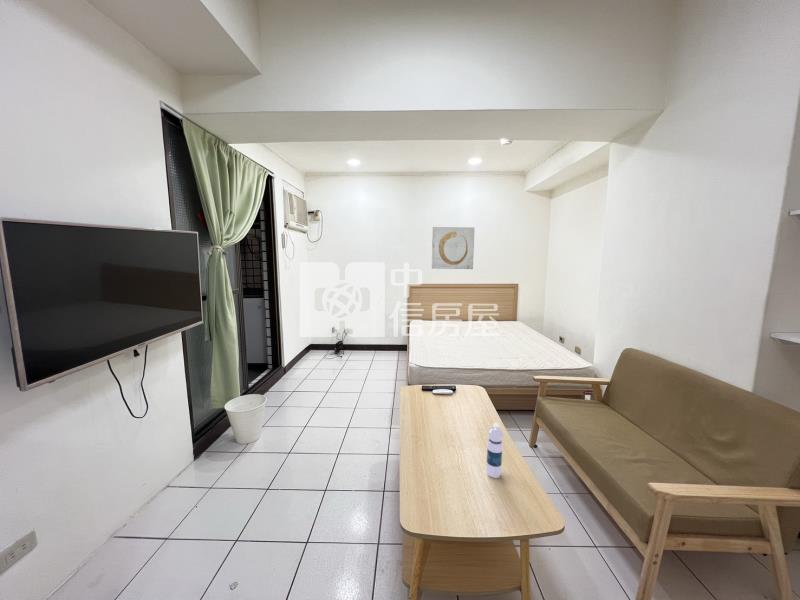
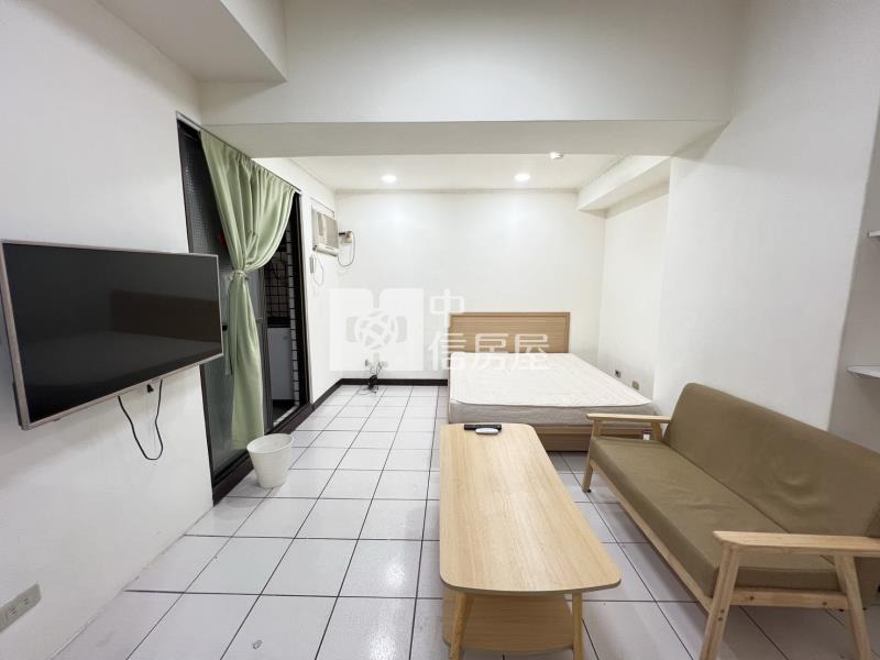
- water bottle (494, 449)
- wall art (452, 248)
